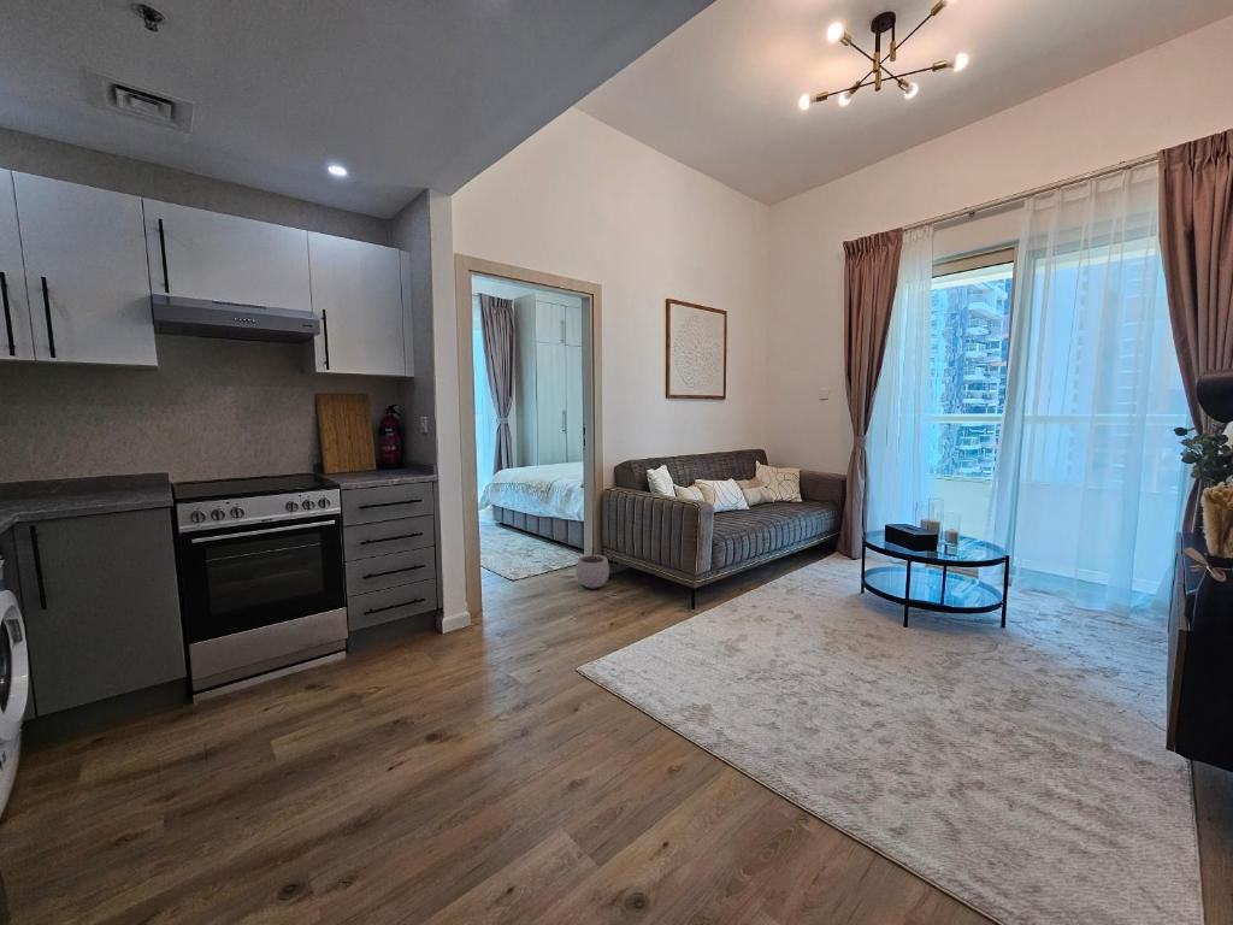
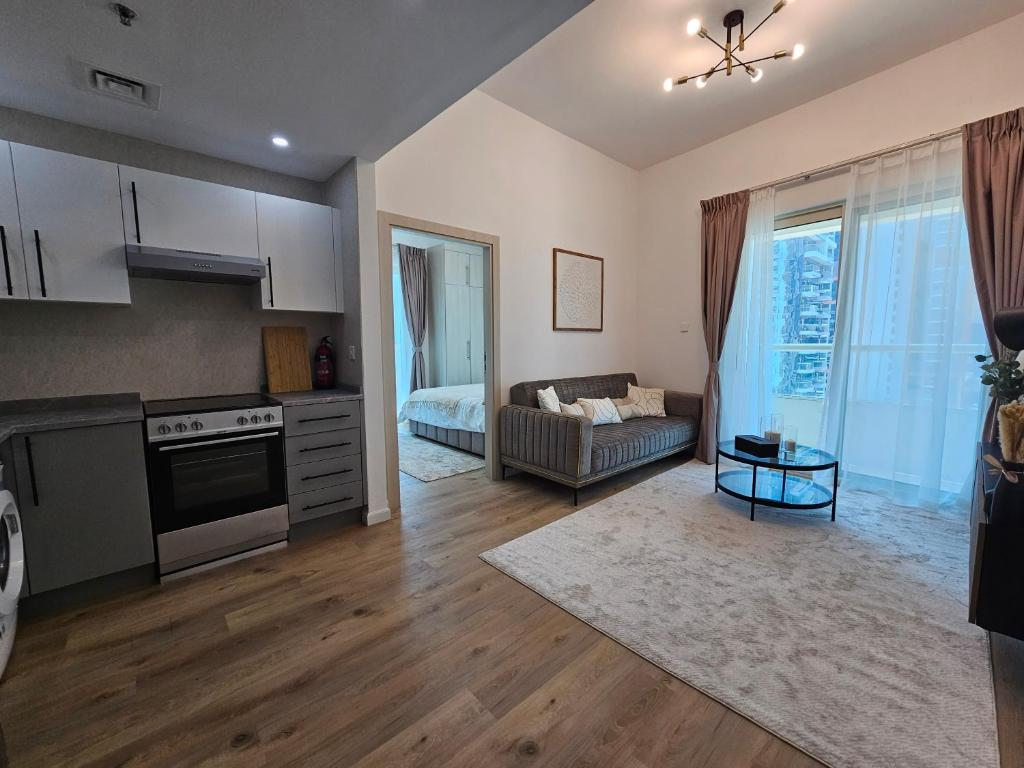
- plant pot (592, 566)
